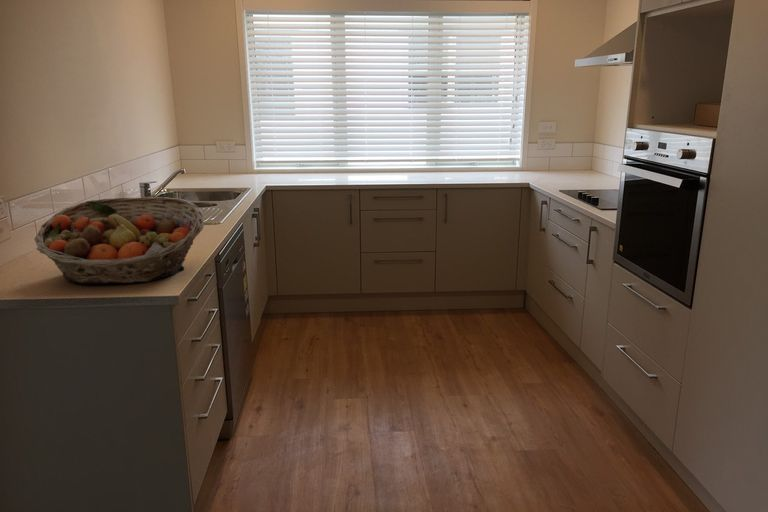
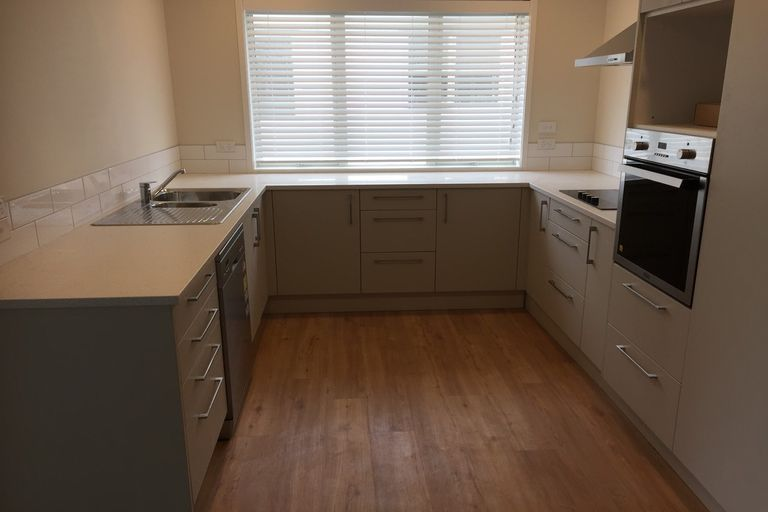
- fruit basket (123, 238)
